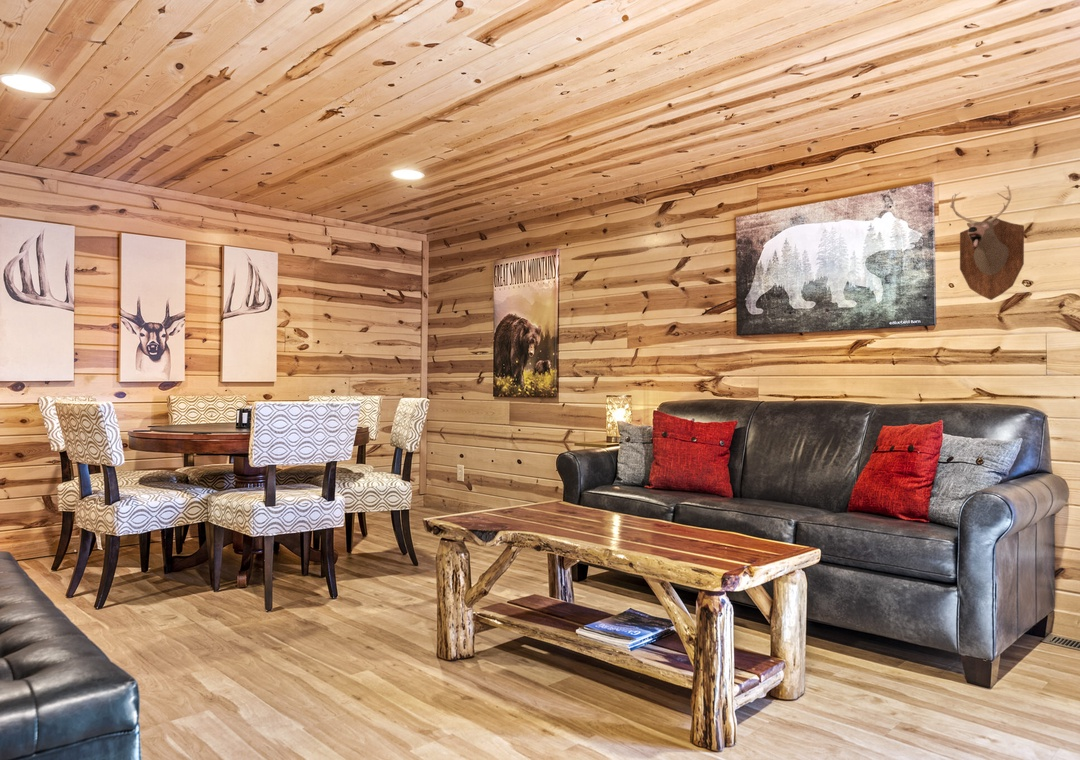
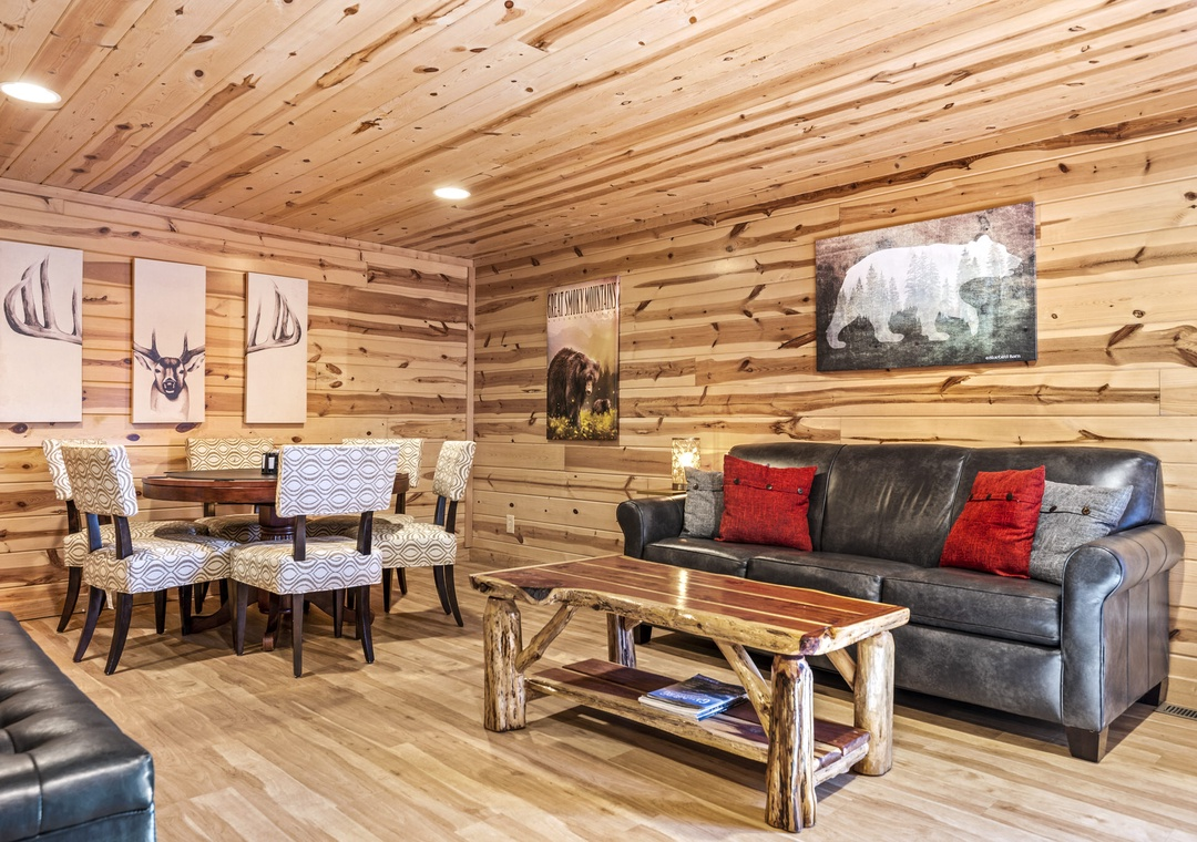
- mounted trophy (982, 243)
